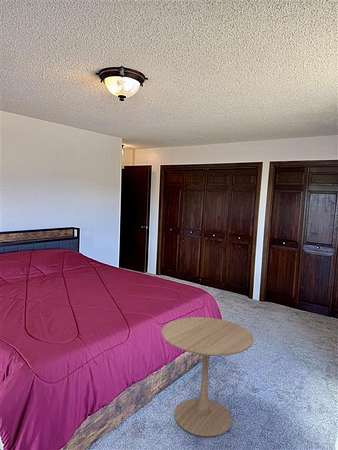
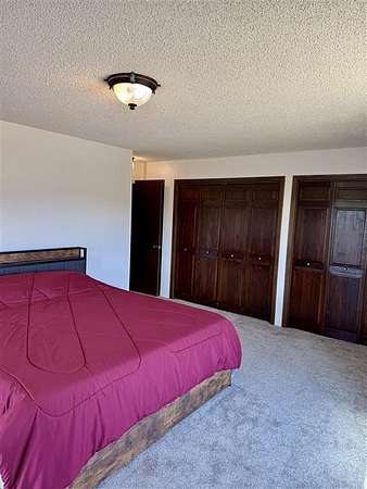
- side table (204, 374)
